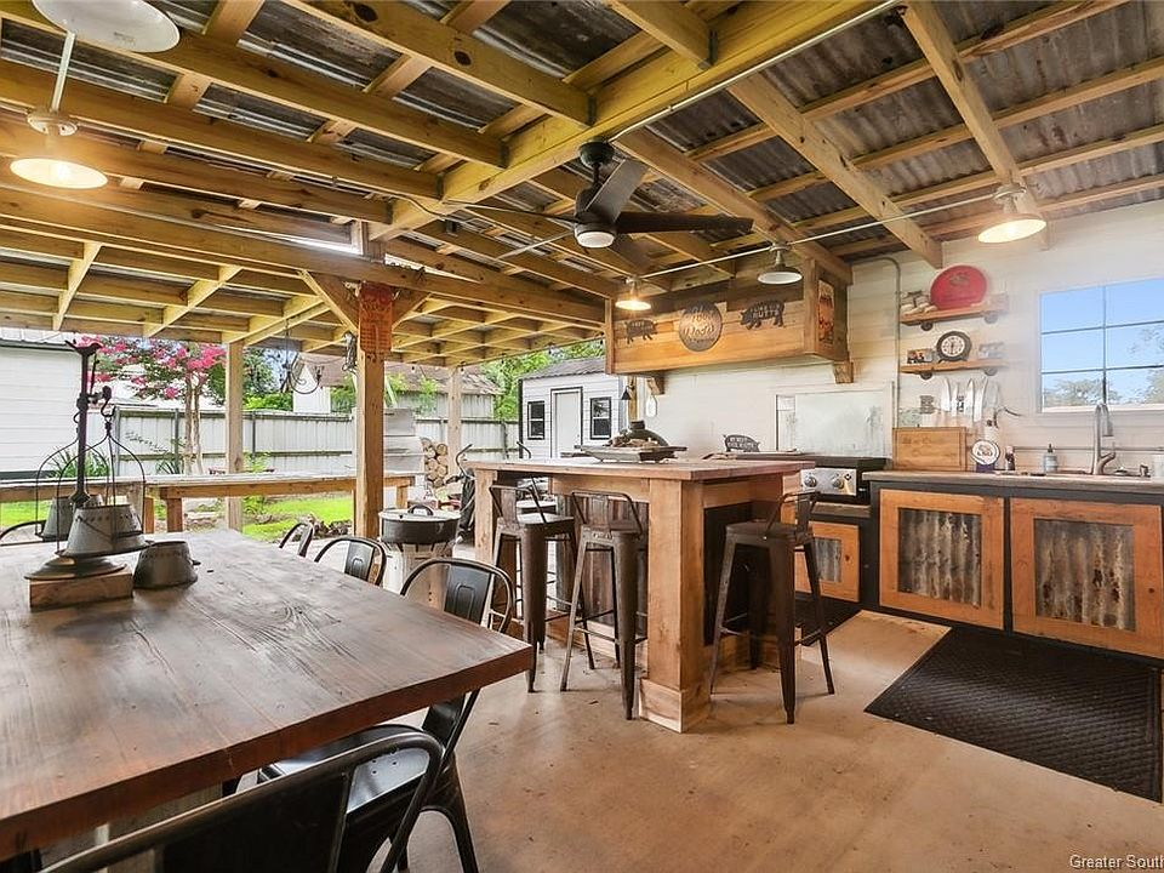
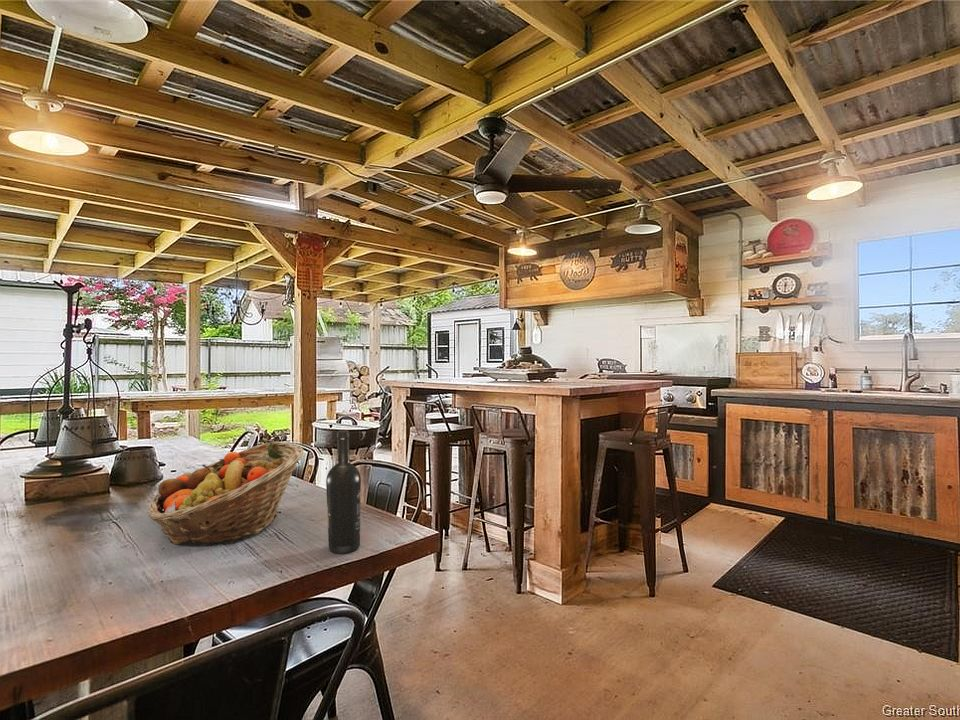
+ fruit basket (230, 488)
+ wine bottle (343, 489)
